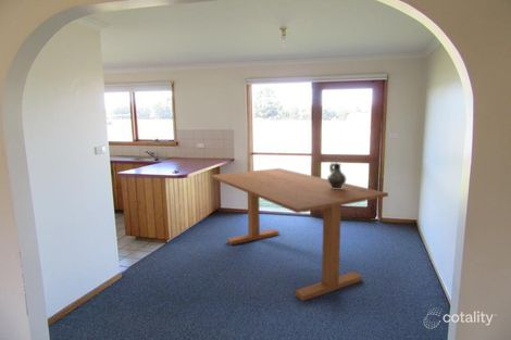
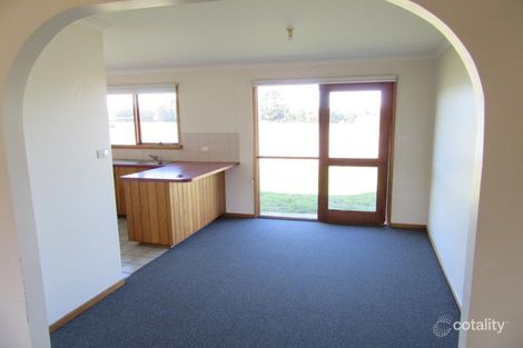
- ceramic jug (336, 175)
- dining table (277, 230)
